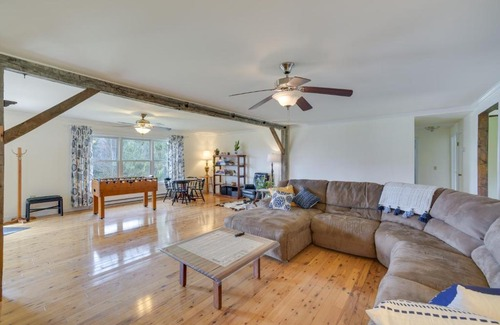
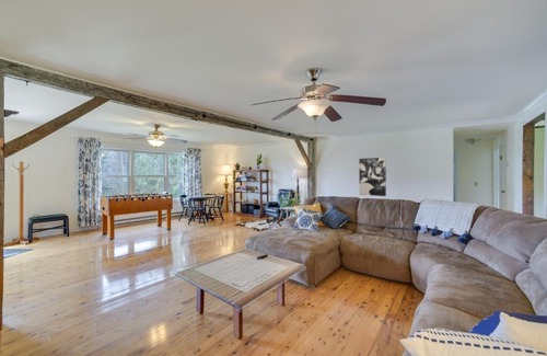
+ wall art (372, 176)
